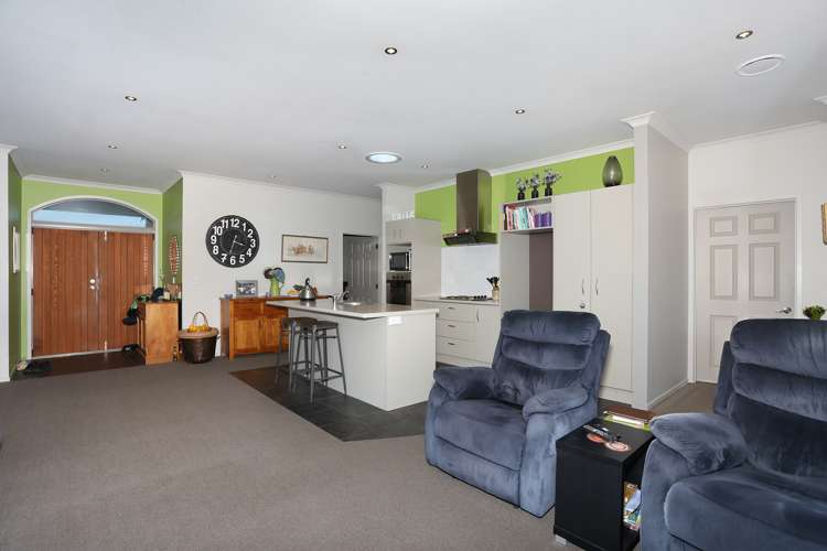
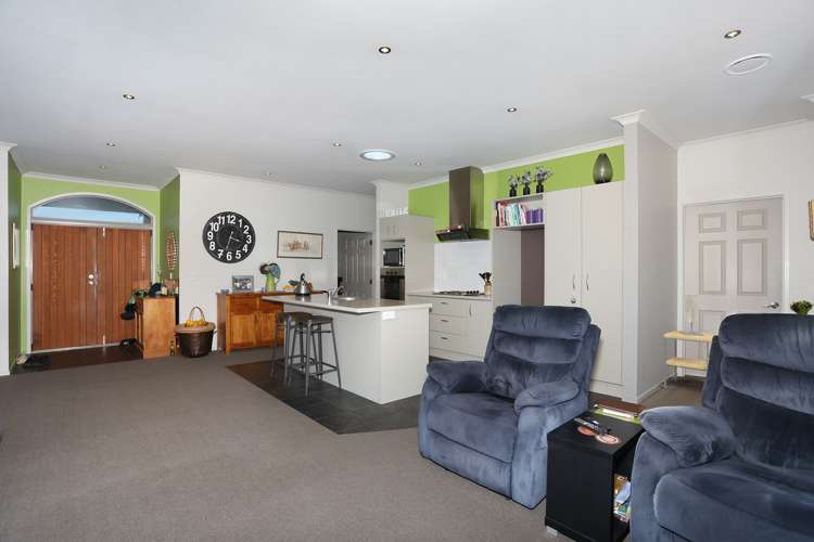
+ table lamp (691, 314)
+ side table (692, 361)
